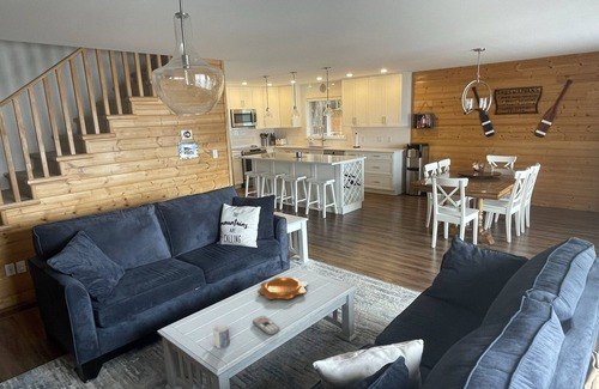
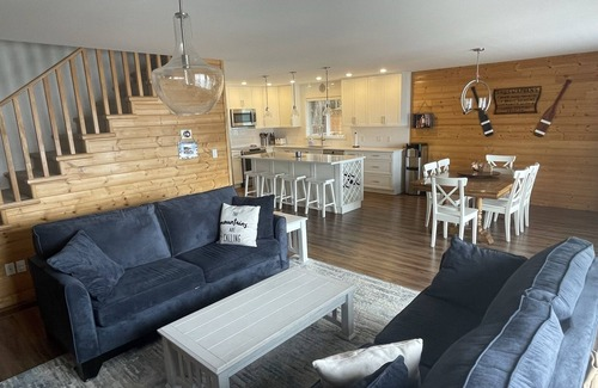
- remote control (266, 324)
- mug (217, 336)
- decorative bowl (283, 287)
